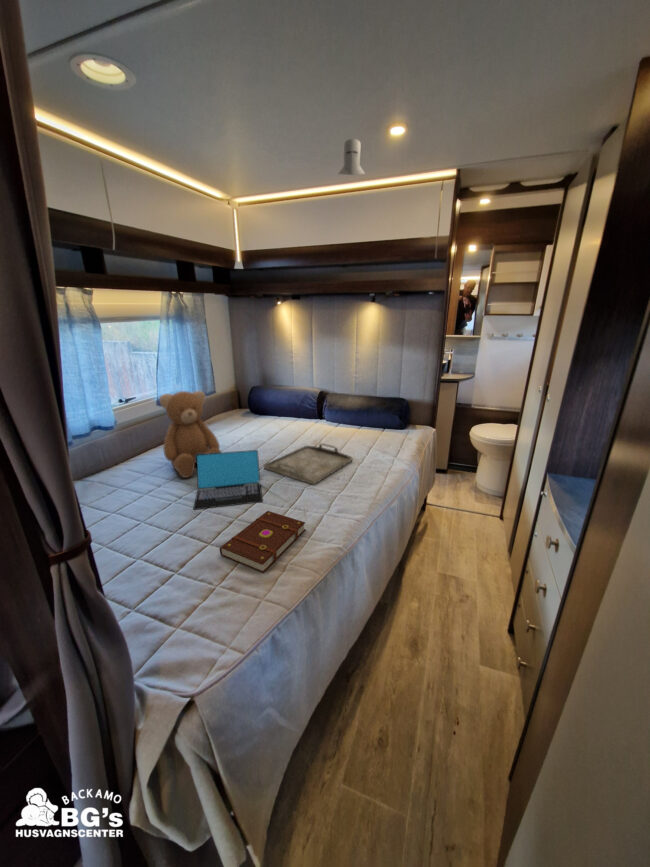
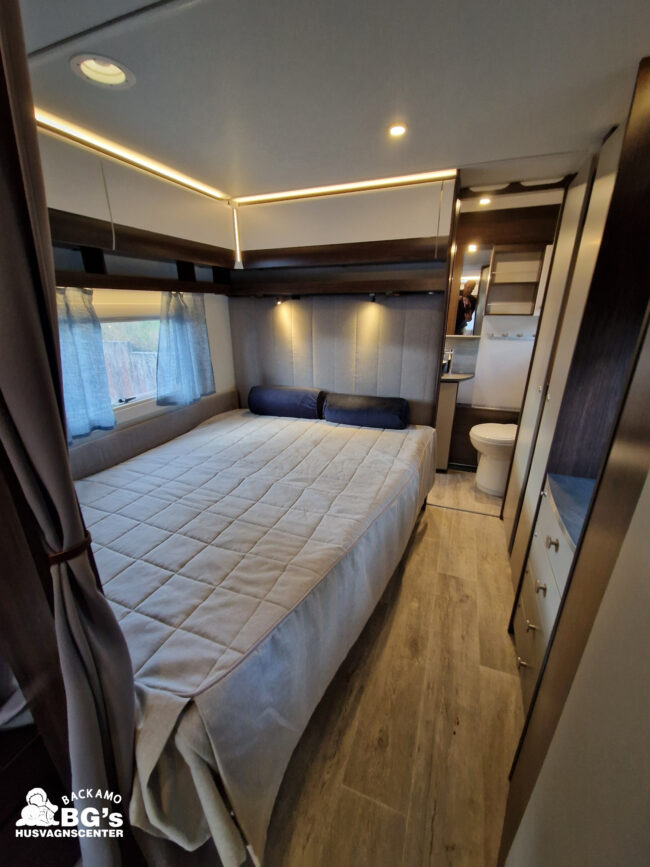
- knight helmet (351, 161)
- book (265, 537)
- laptop (228, 477)
- teddy bear (190, 430)
- serving tray (309, 459)
